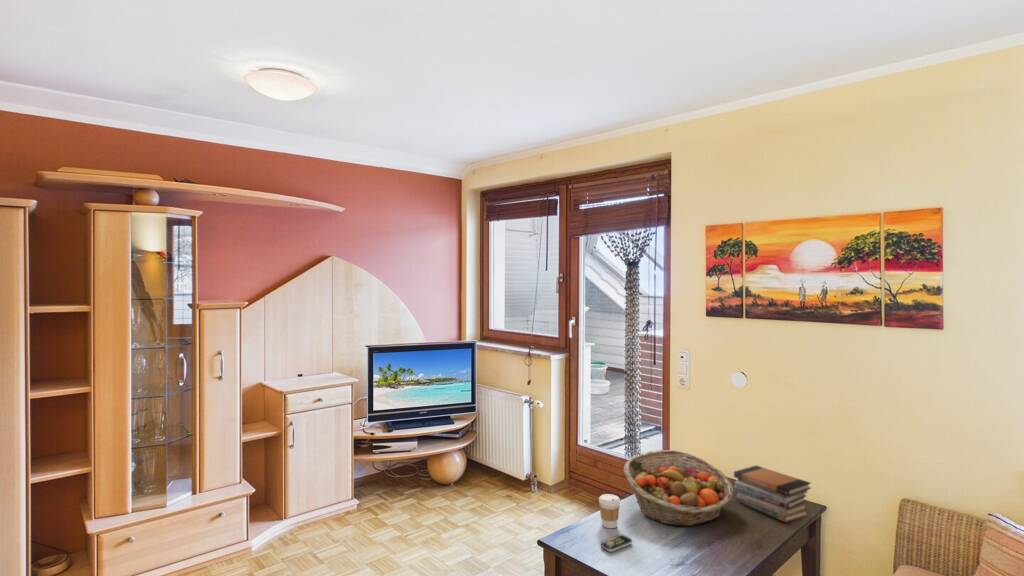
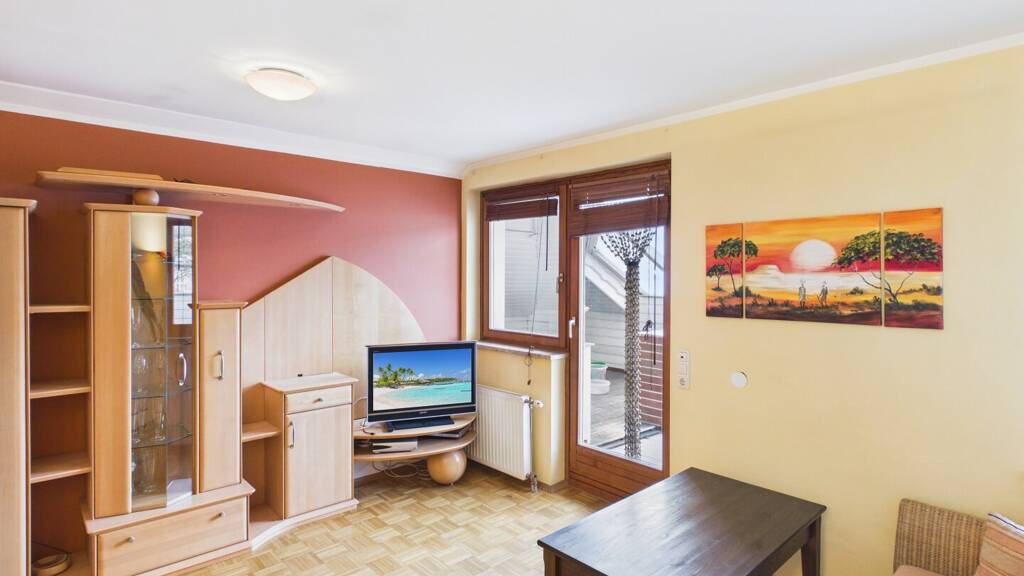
- book stack (770, 492)
- coffee cup (609, 510)
- remote control (616, 542)
- fruit basket (677, 486)
